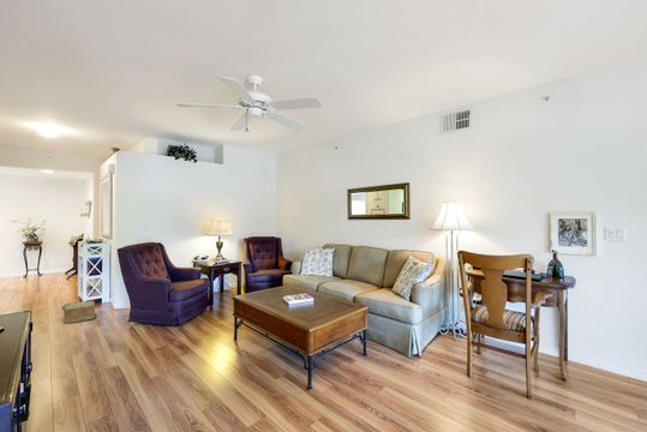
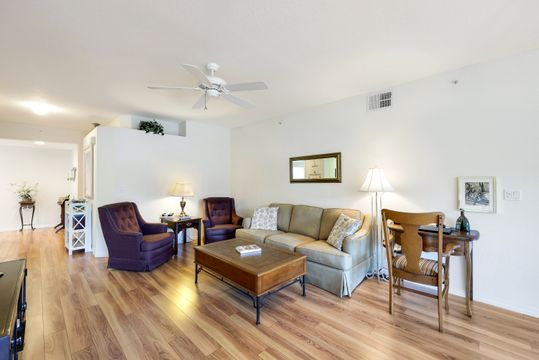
- woven basket (78, 311)
